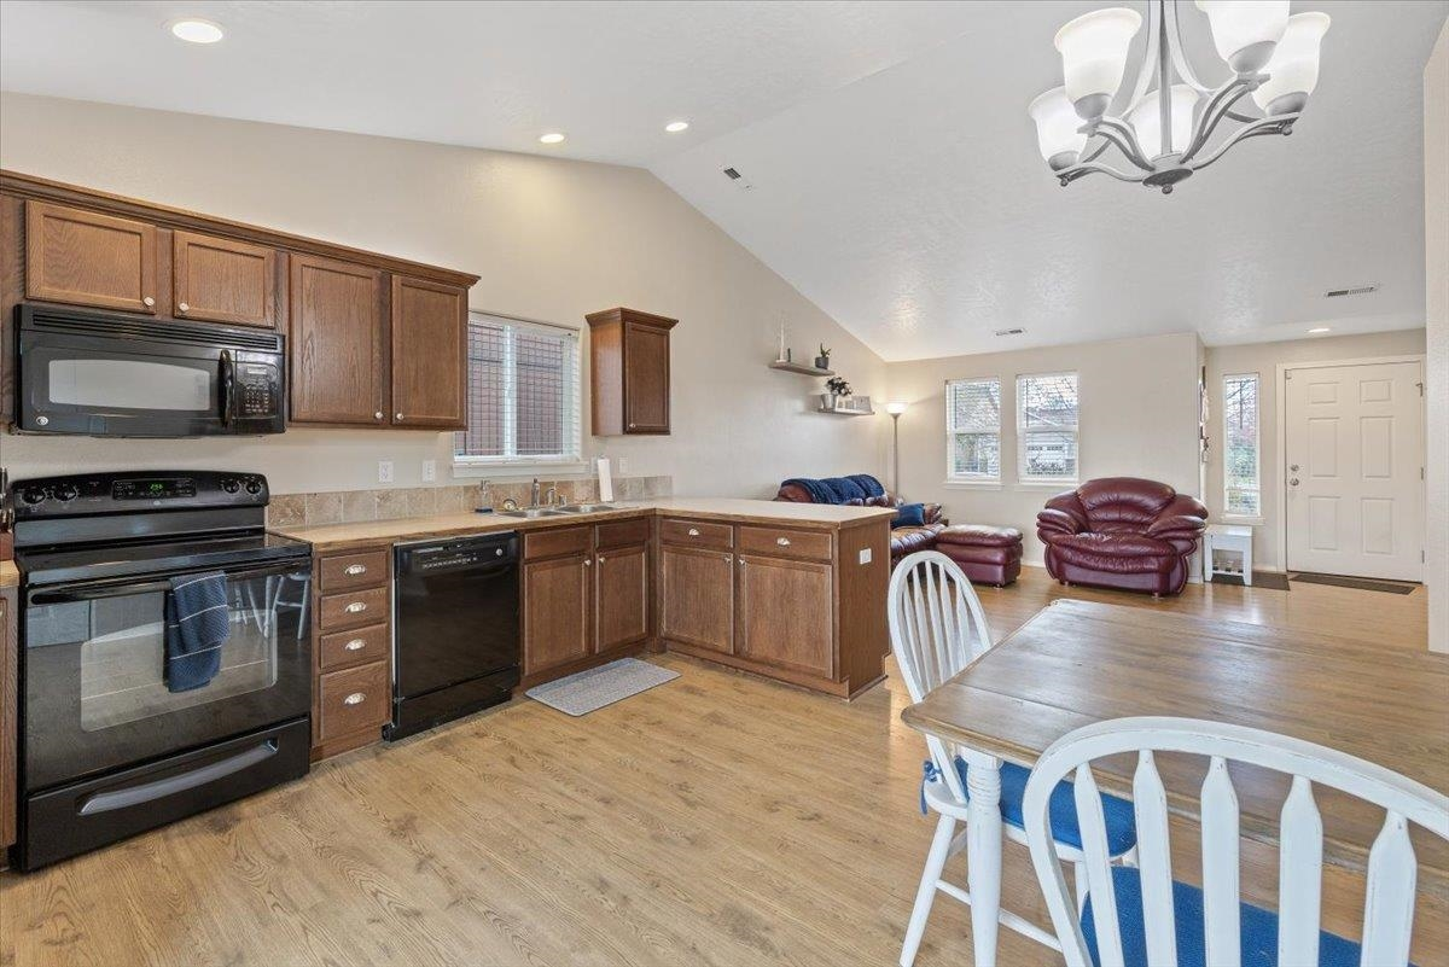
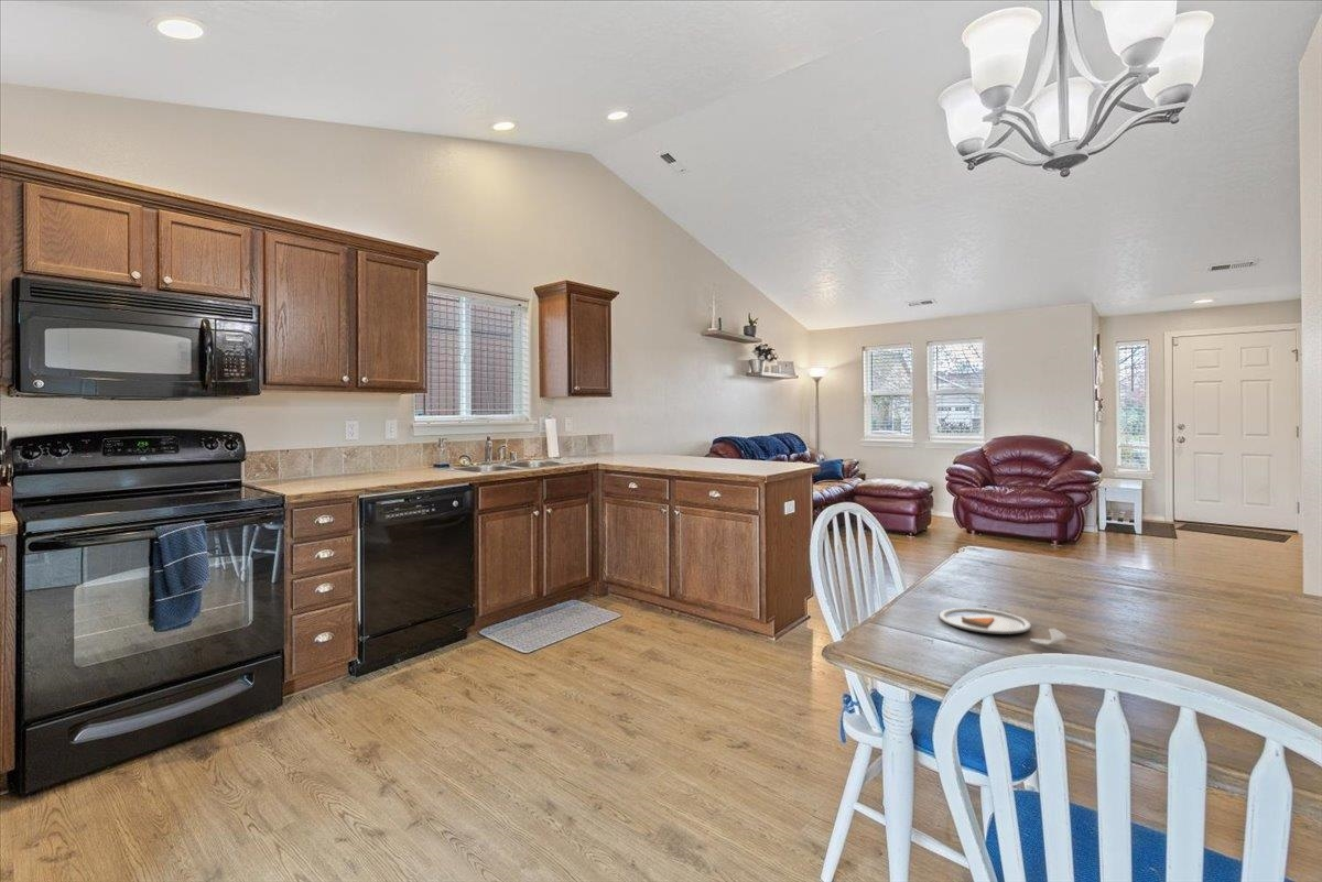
+ dinner plate (998, 623)
